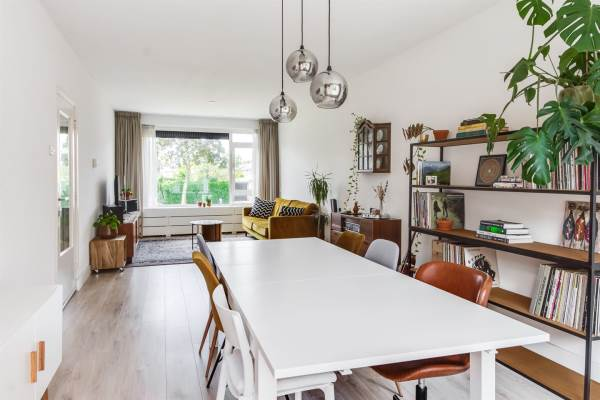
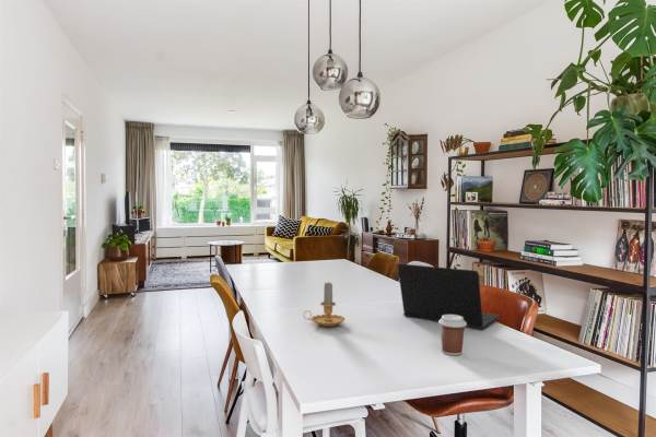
+ laptop (448, 291)
+ coffee cup (452, 334)
+ candle (324, 302)
